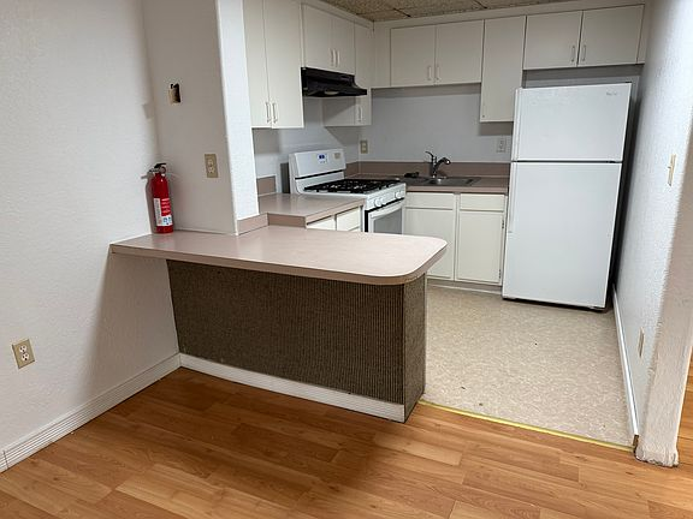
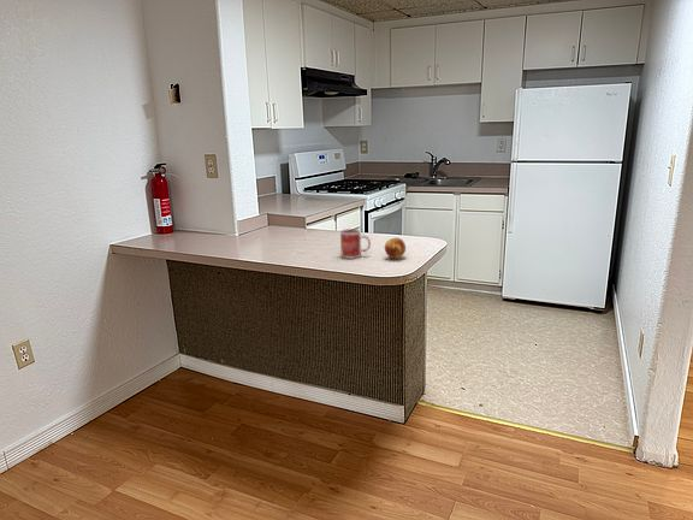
+ fruit (395, 248)
+ mug (355, 243)
